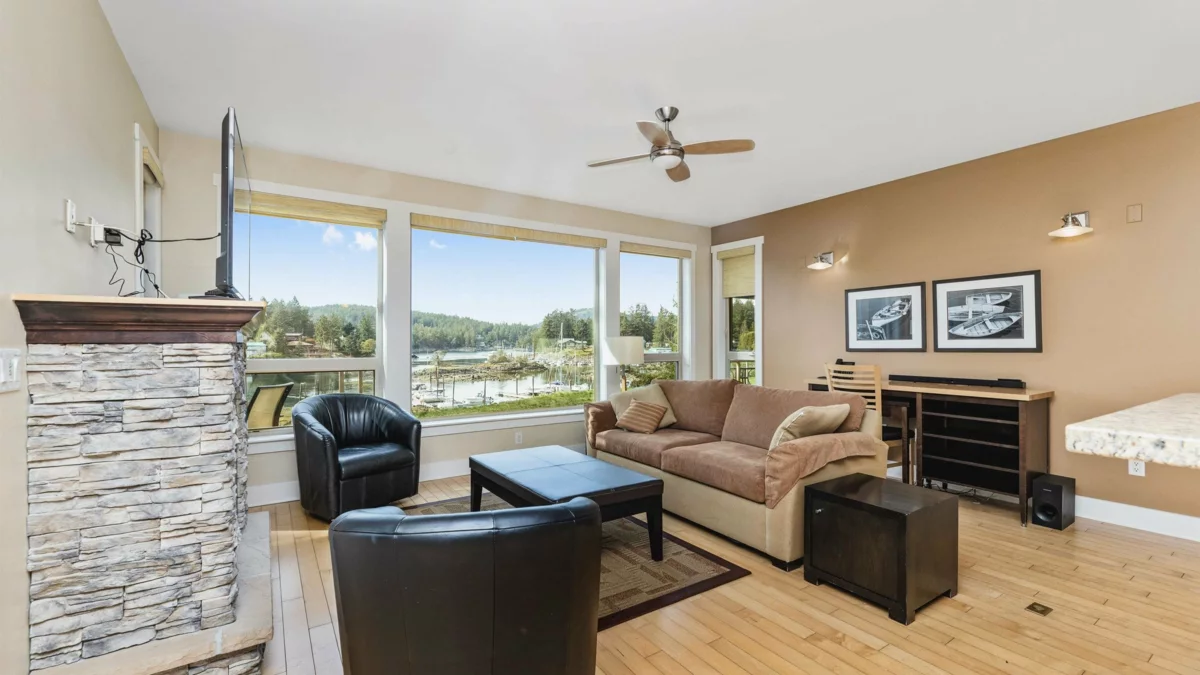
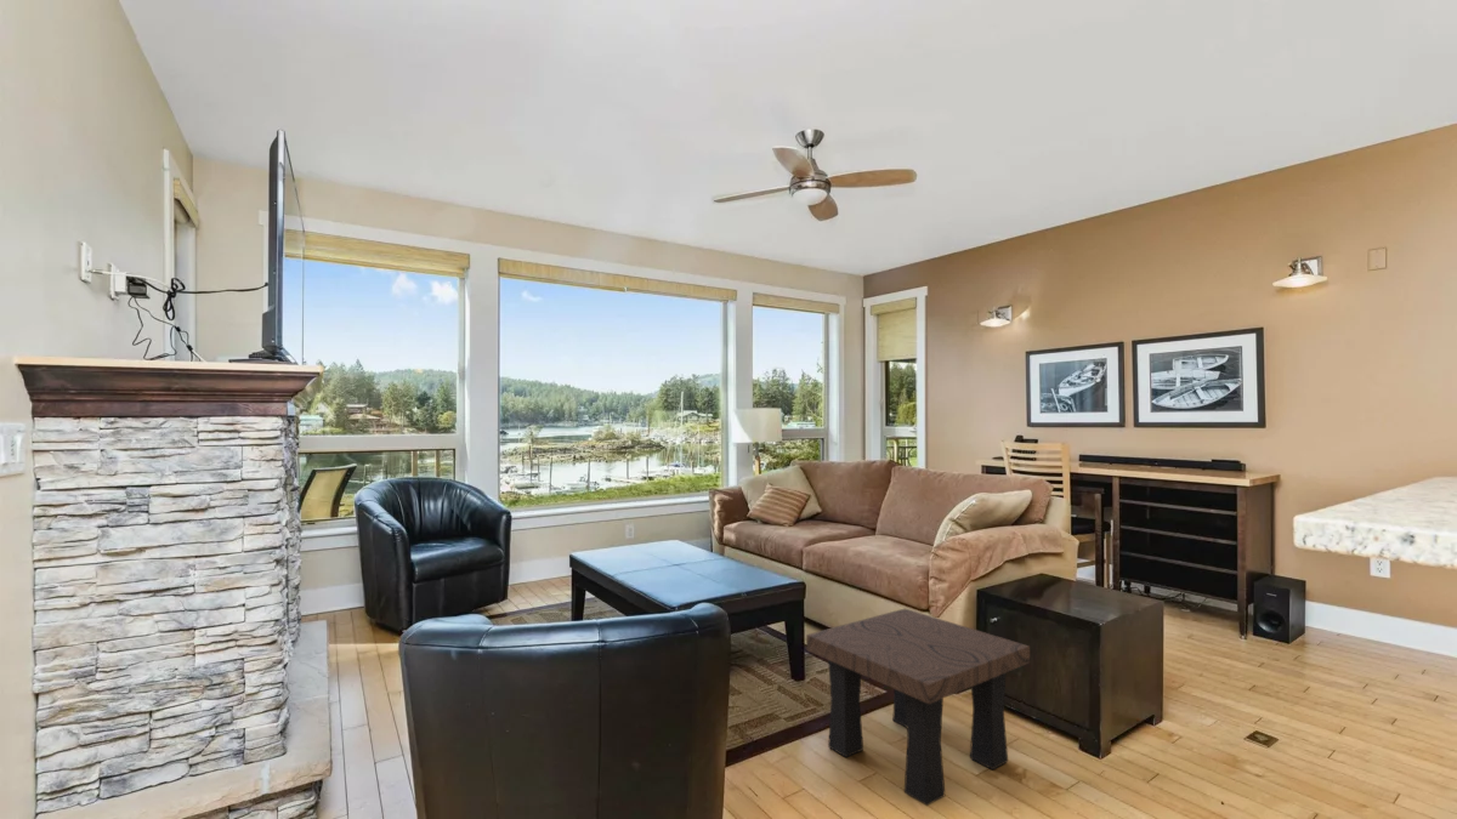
+ side table (914, 696)
